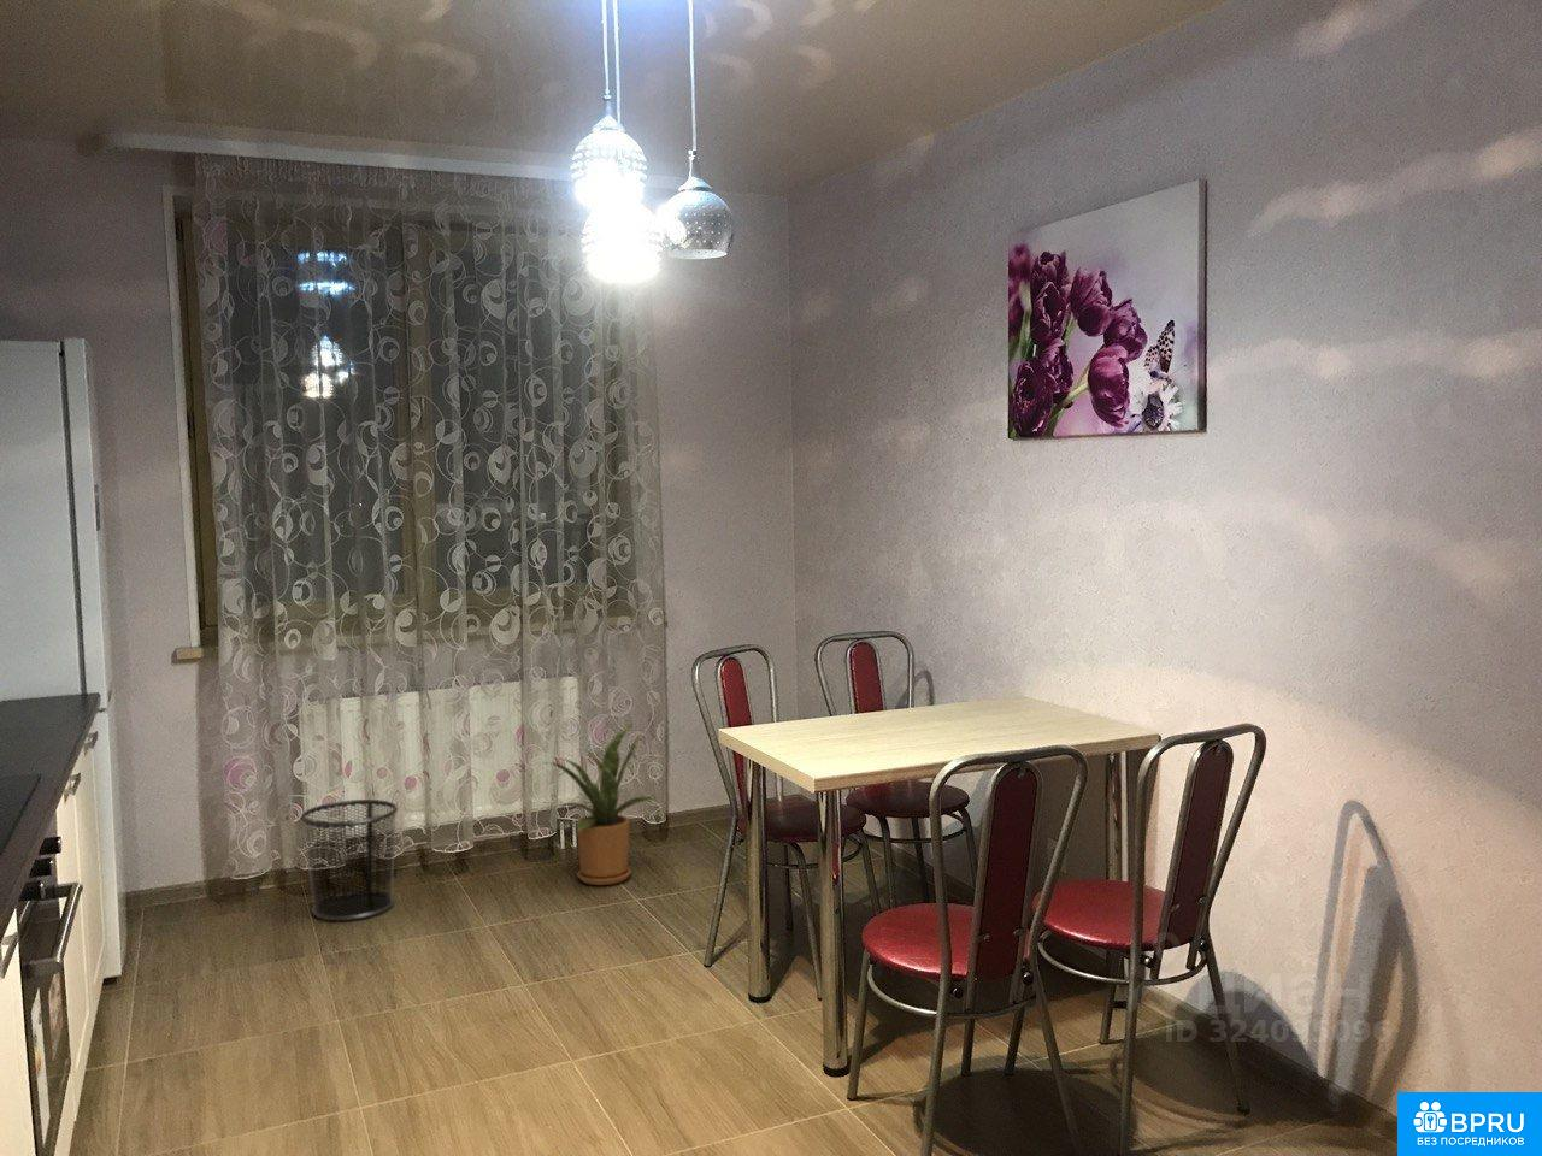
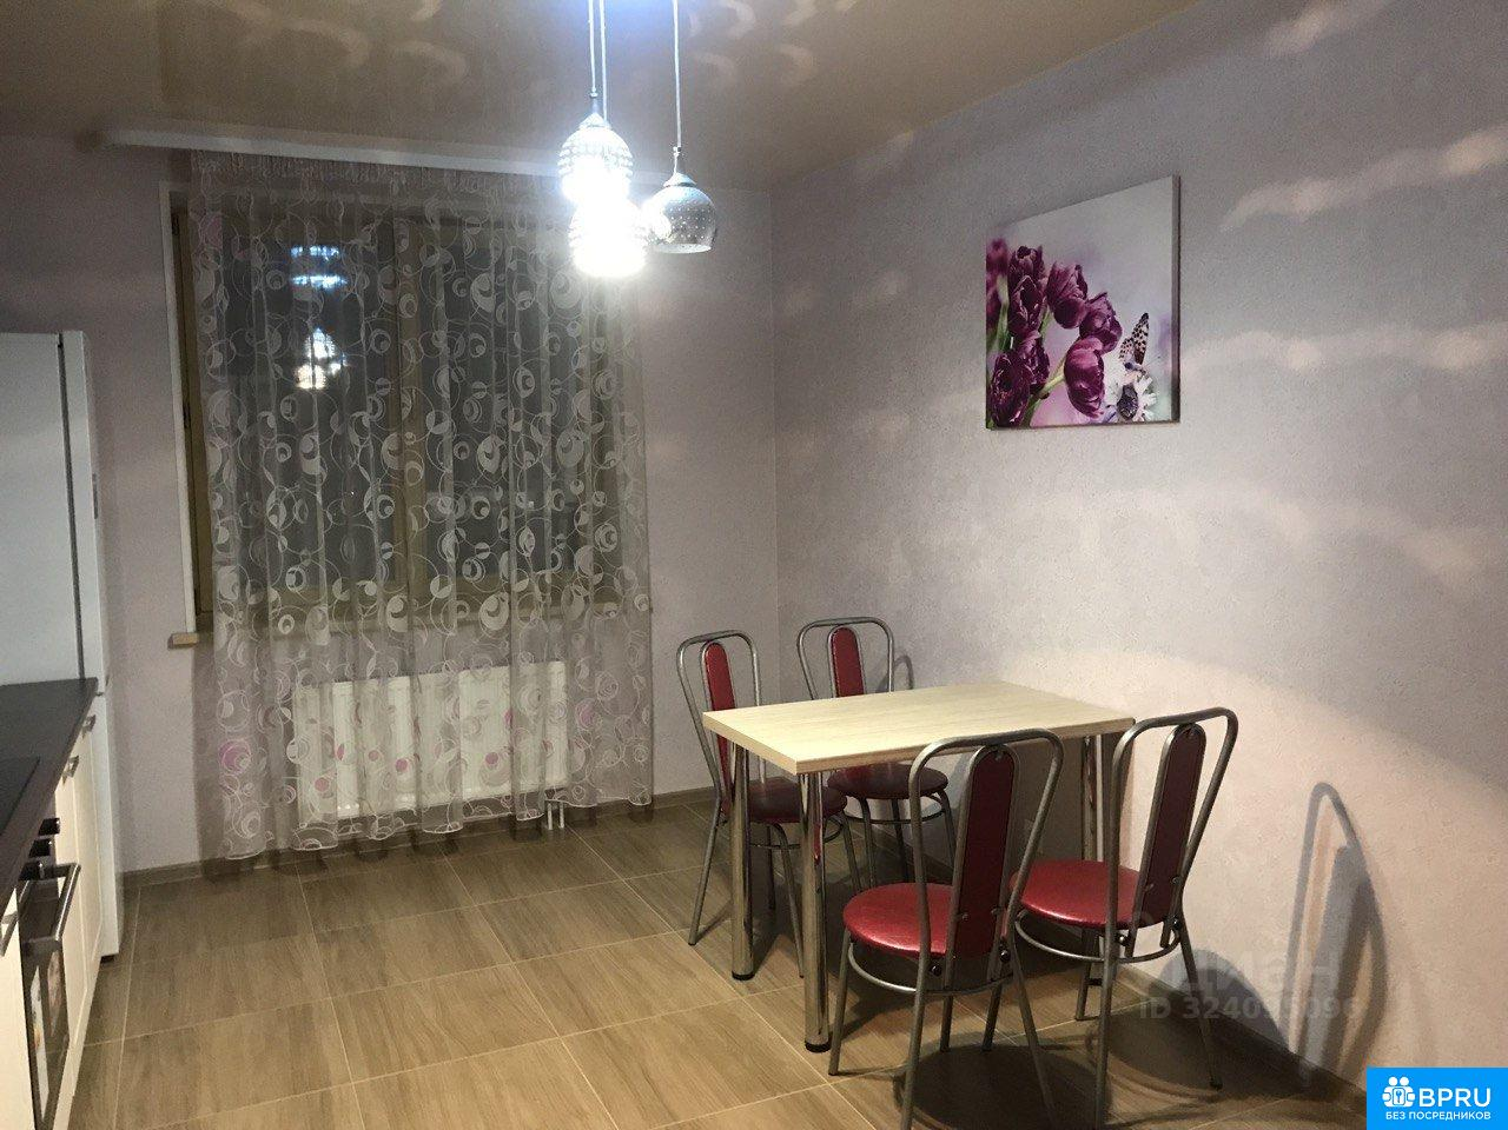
- house plant (596, 803)
- waste bin (351, 858)
